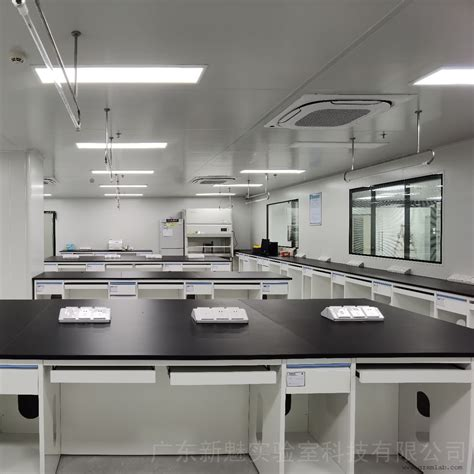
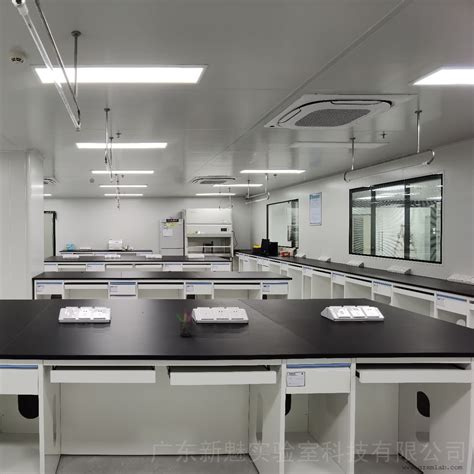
+ pen holder (184, 322)
